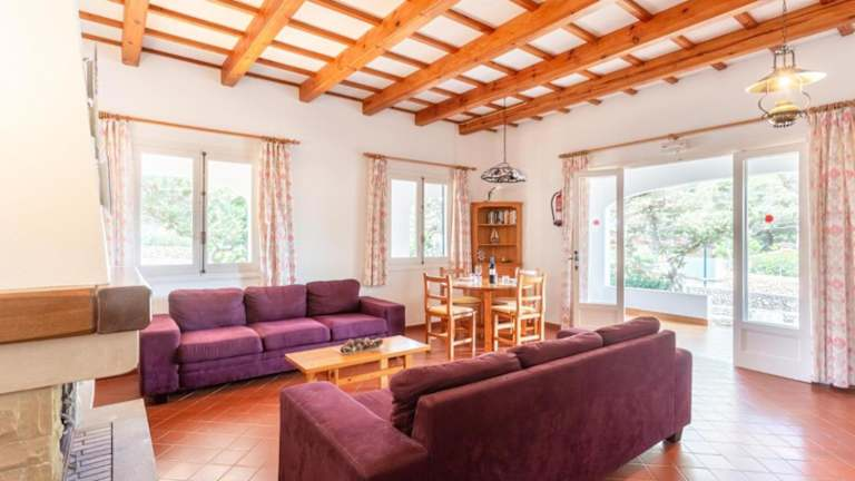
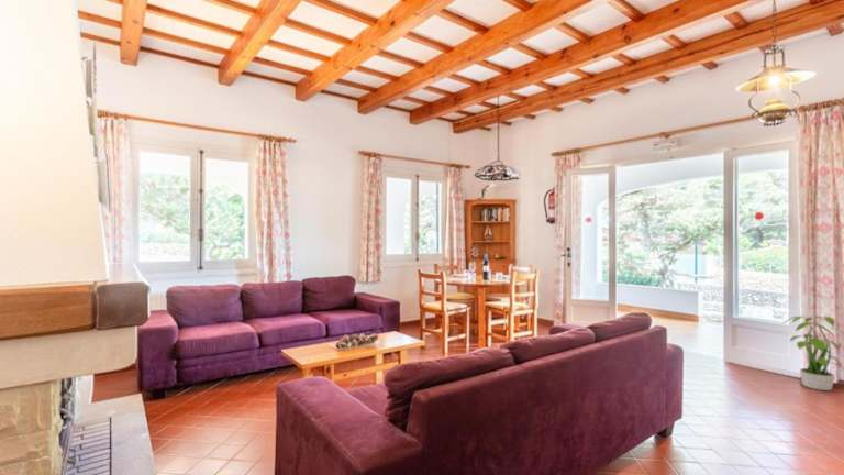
+ potted plant (809, 350)
